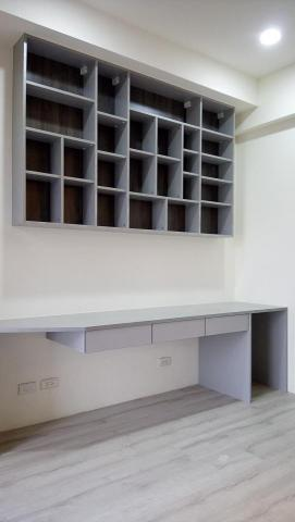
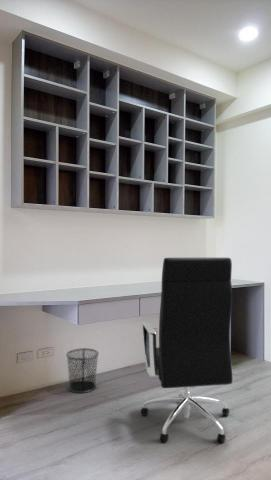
+ office chair (189, 338)
+ waste bin (82, 370)
